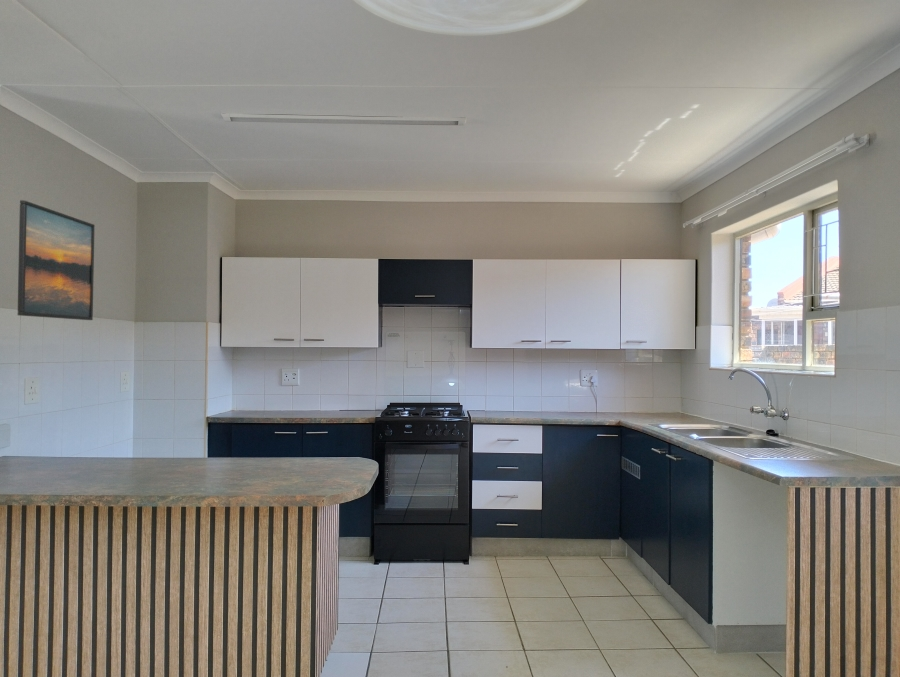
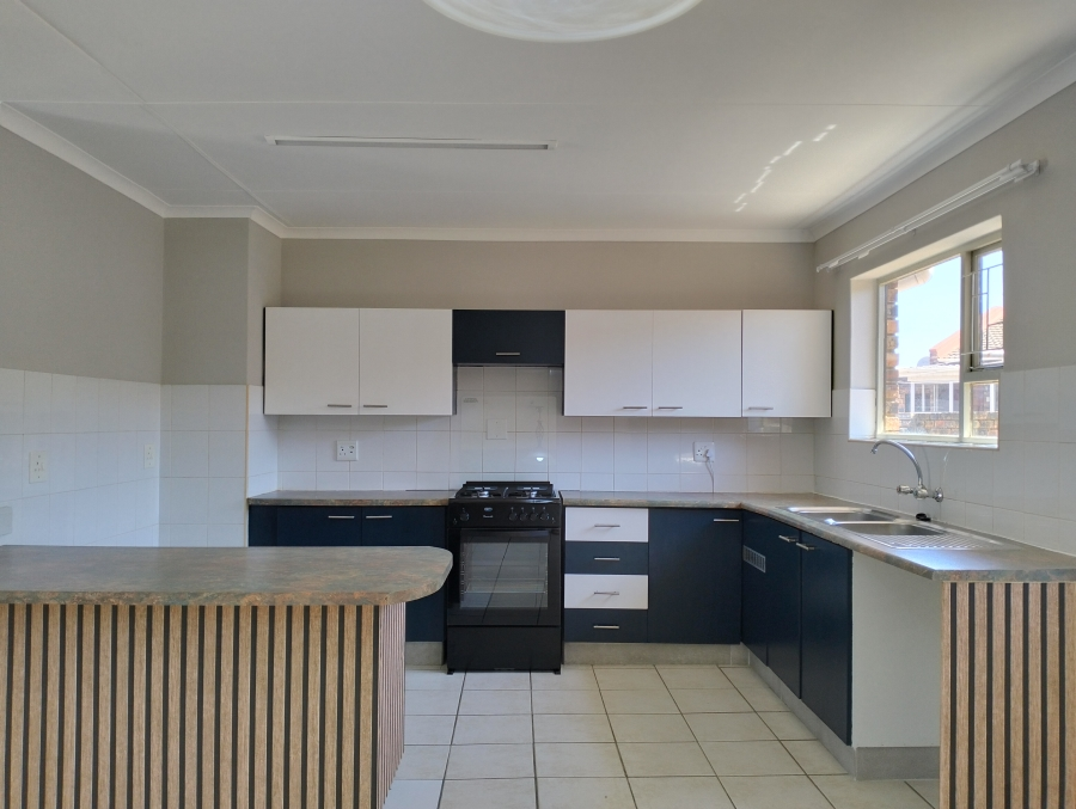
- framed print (59, 265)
